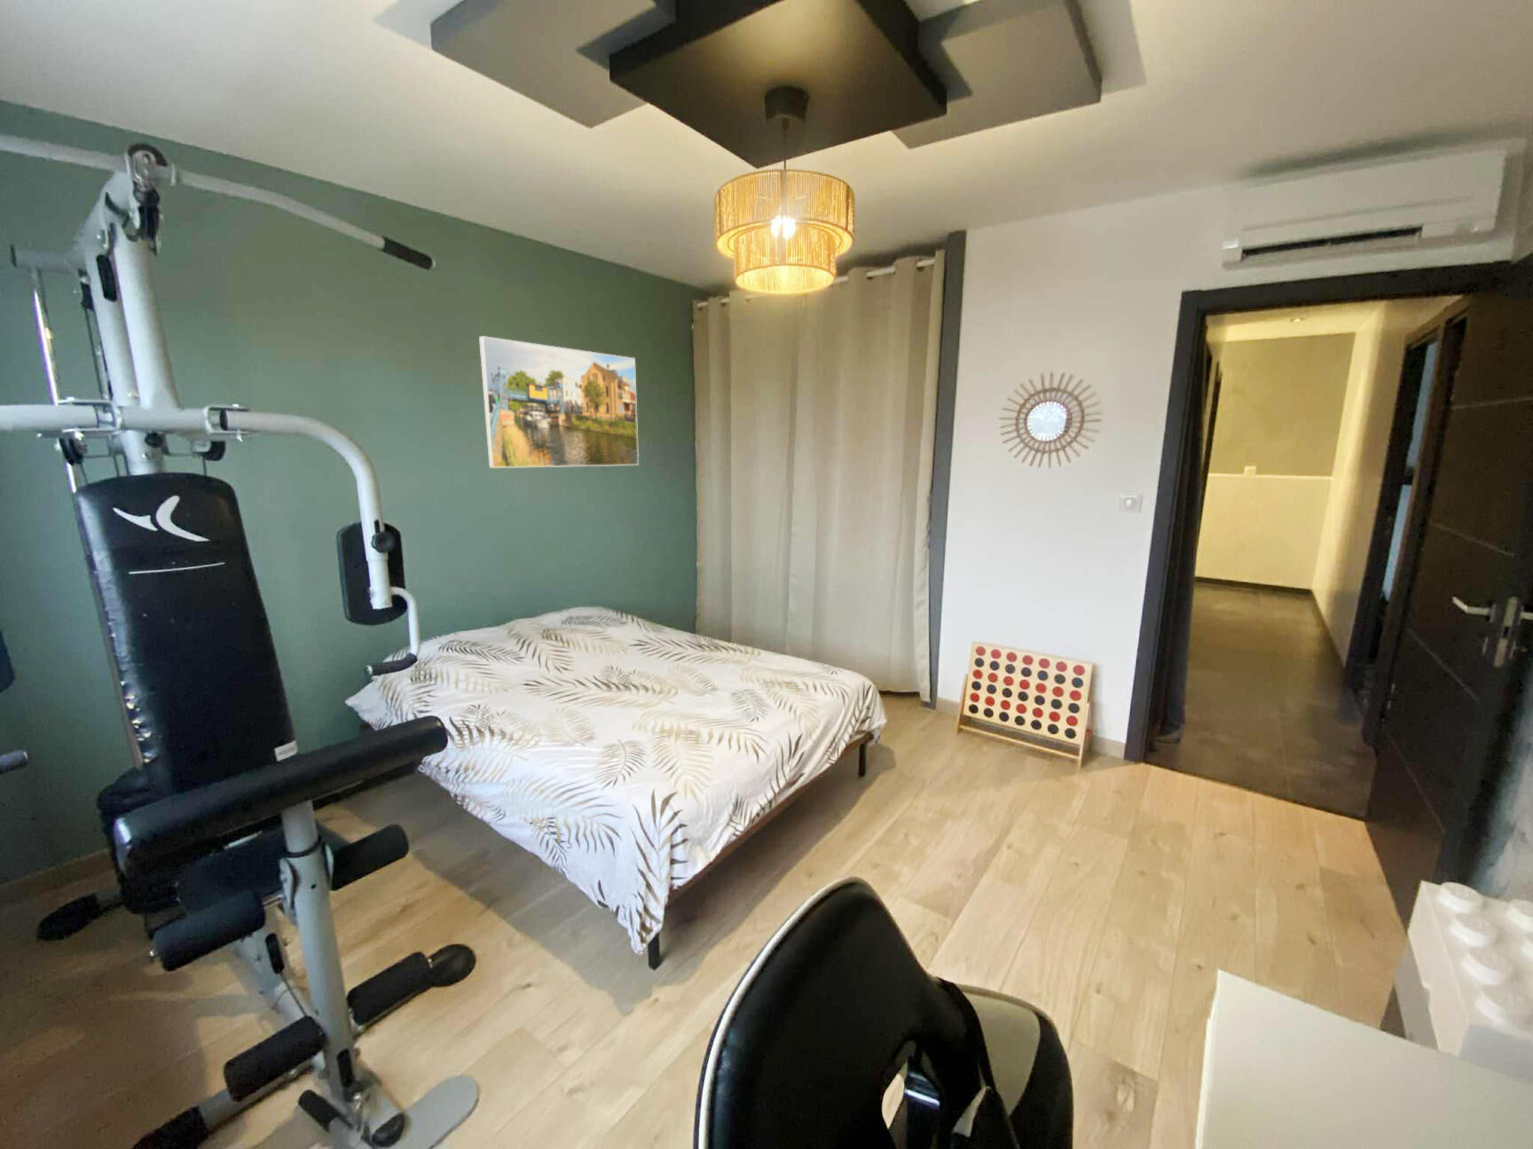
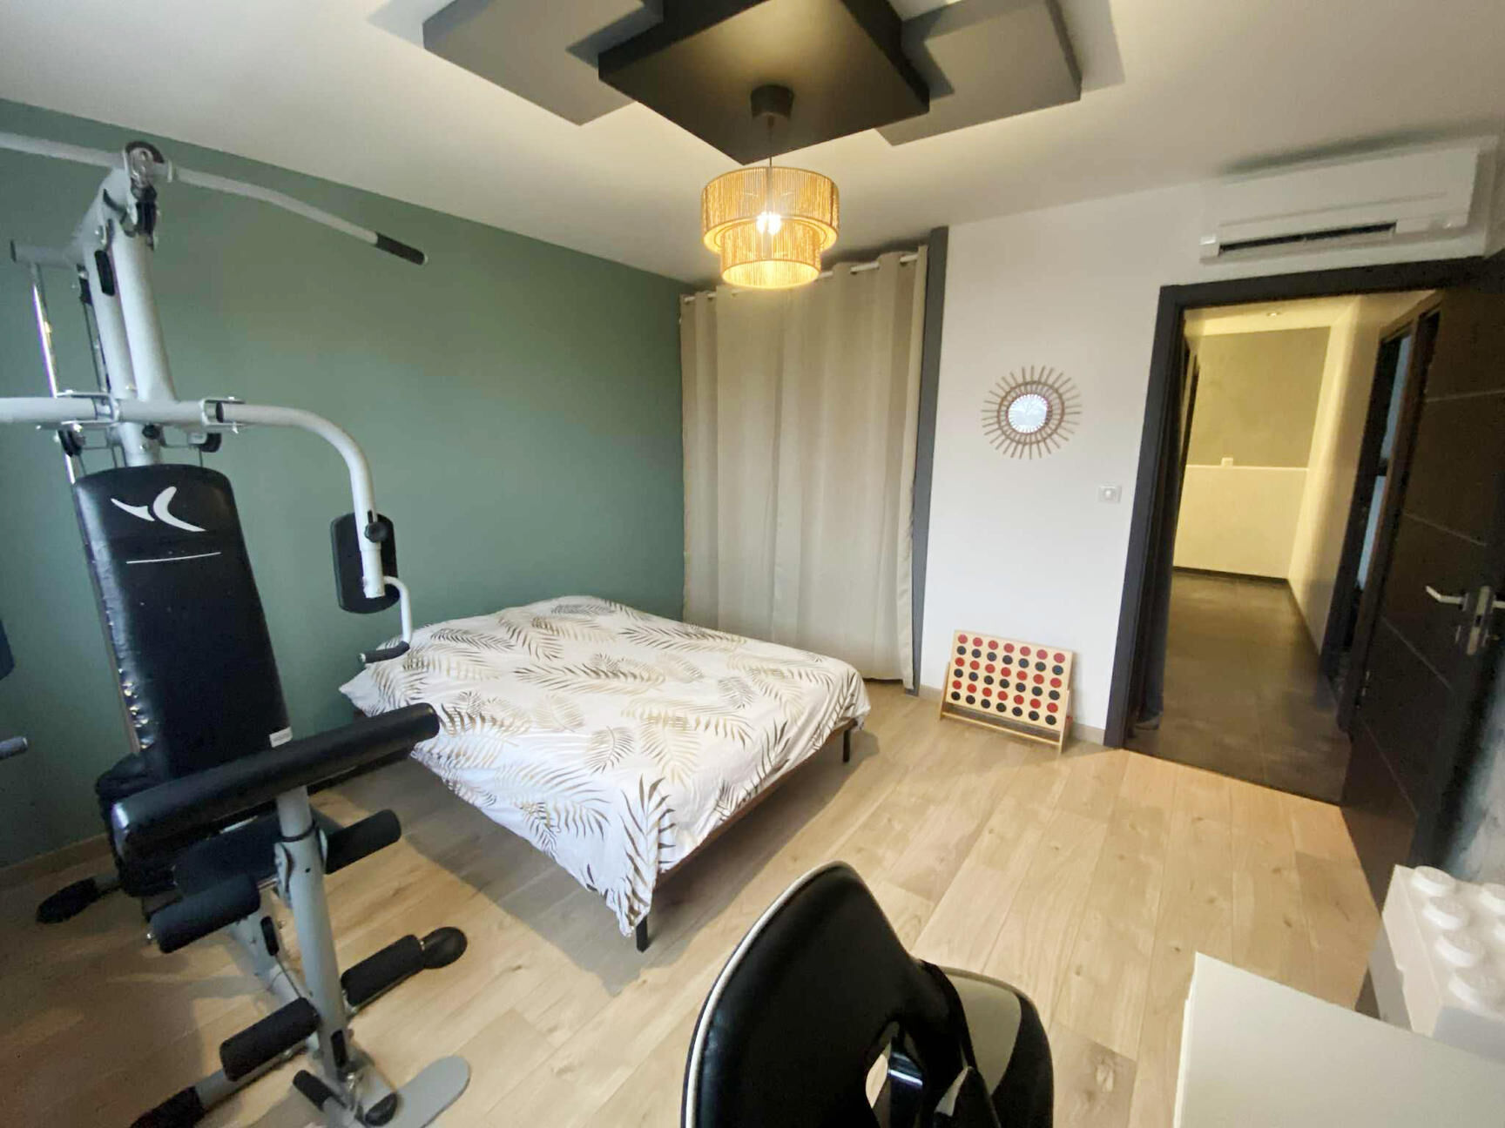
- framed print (567, 408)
